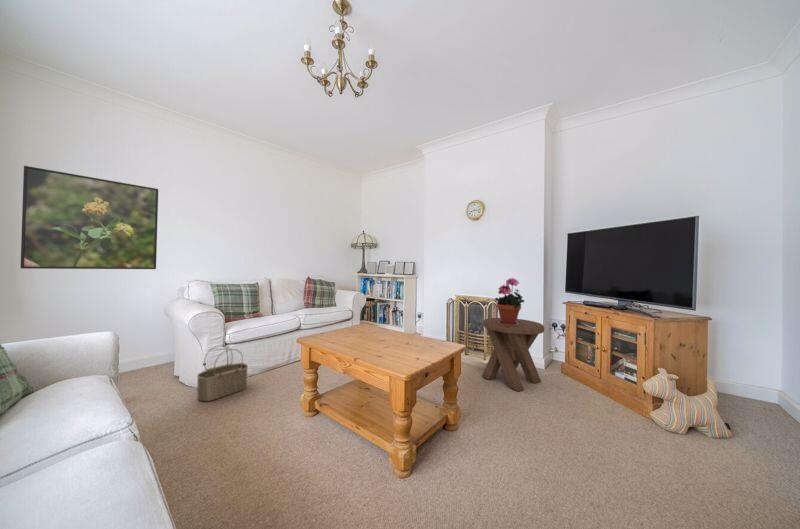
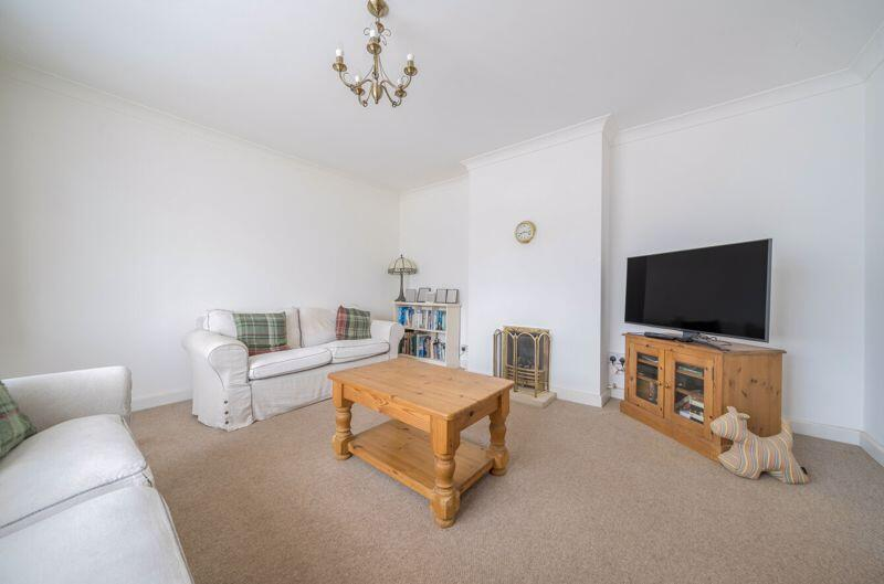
- wicker basket (223, 369)
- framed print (98, 223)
- music stool (512, 351)
- potted plant (509, 301)
